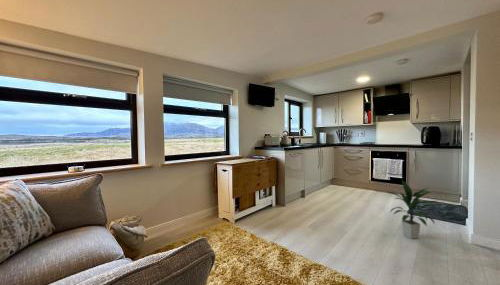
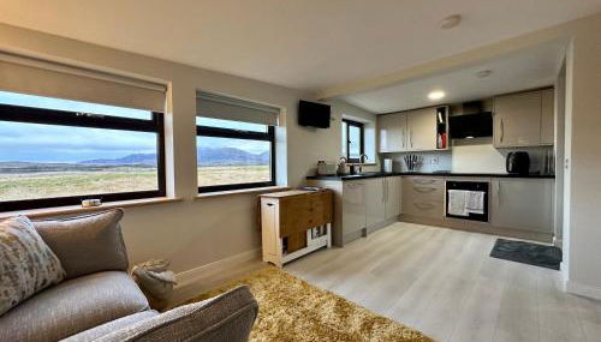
- indoor plant (412, 209)
